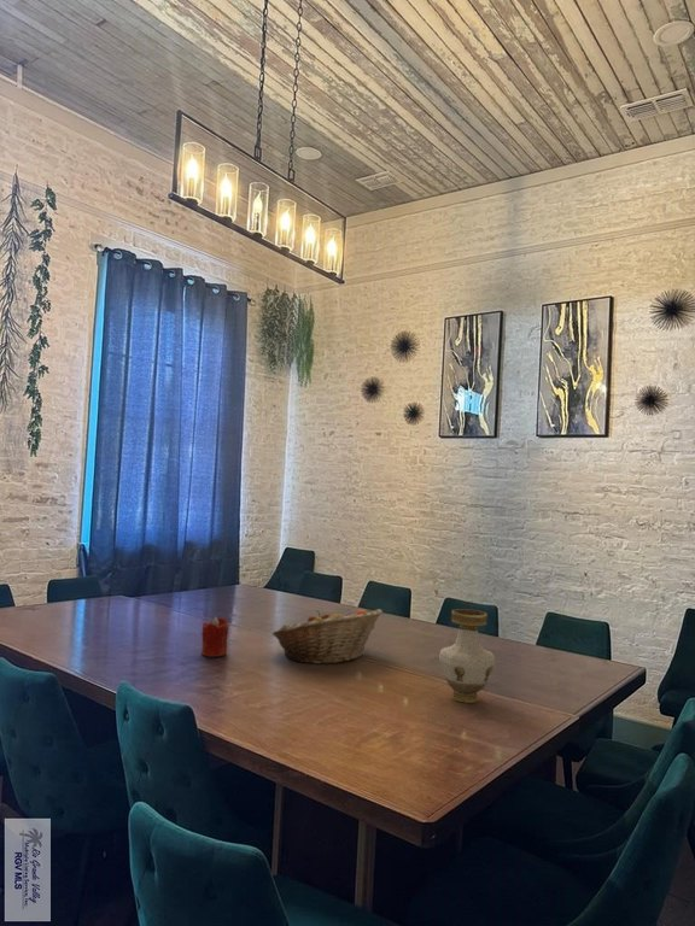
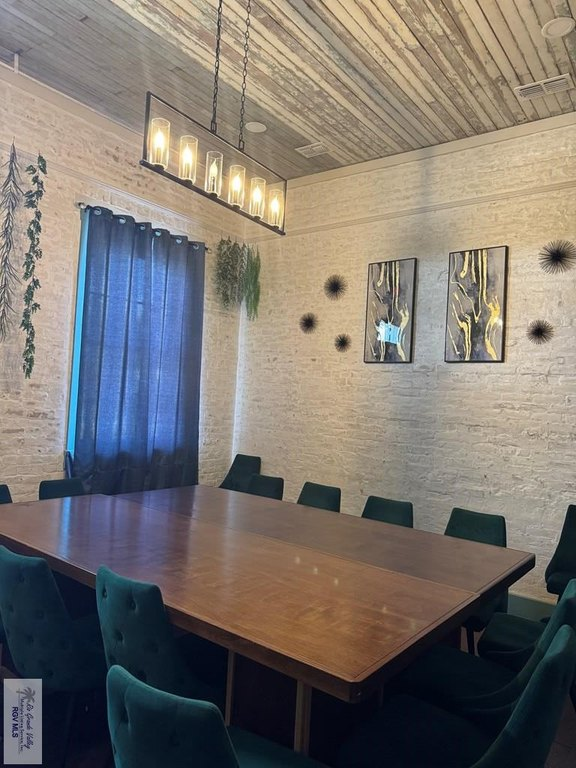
- vase (467, 655)
- fruit basket (328, 631)
- candle (215, 635)
